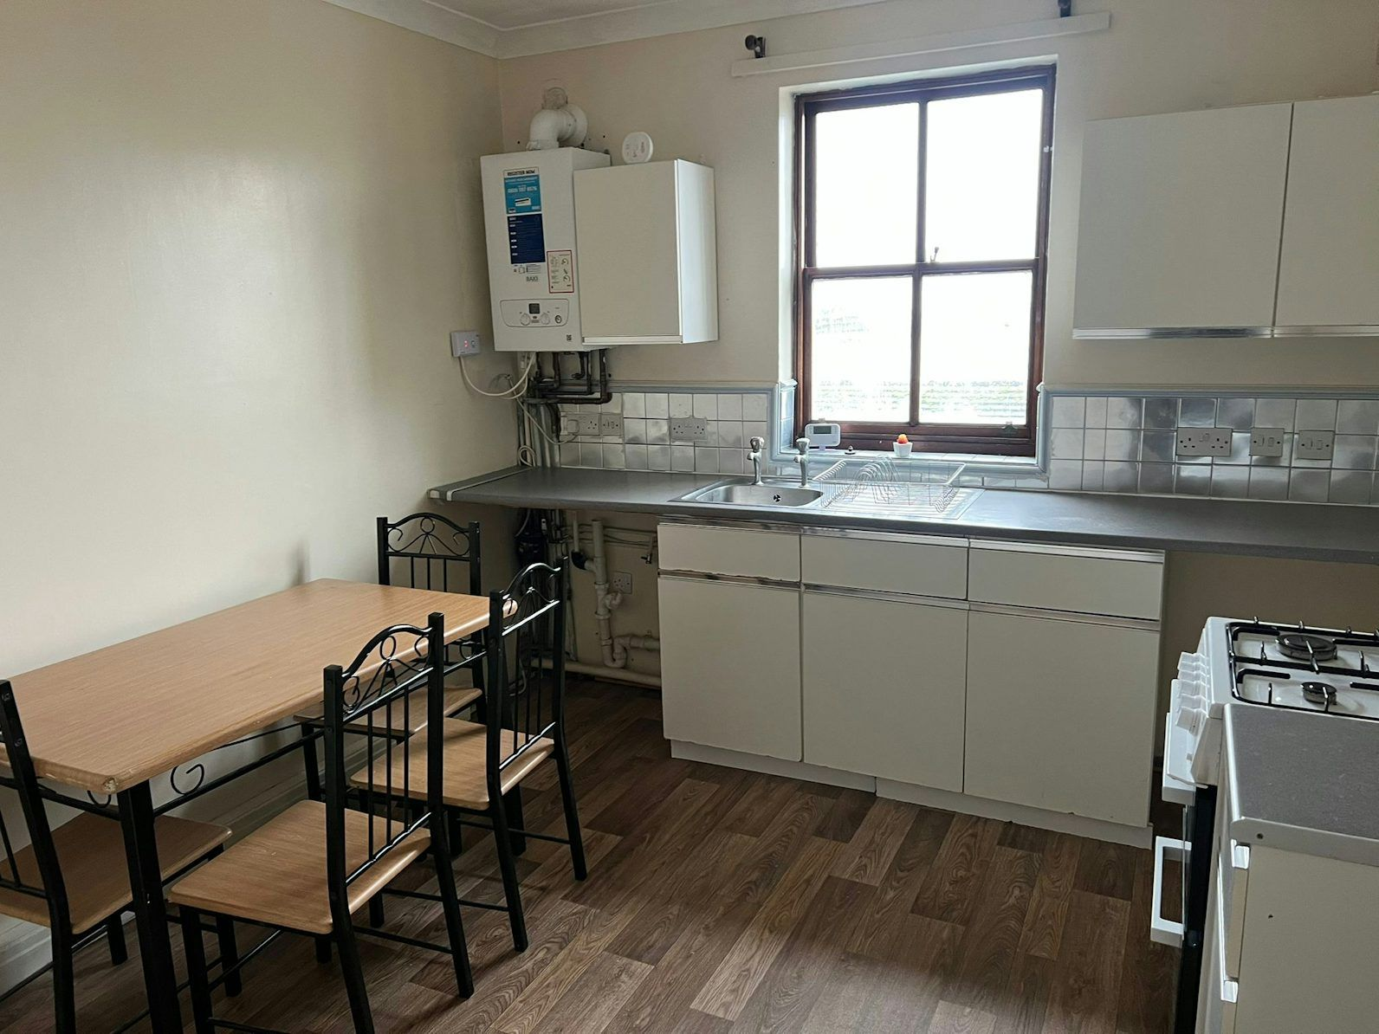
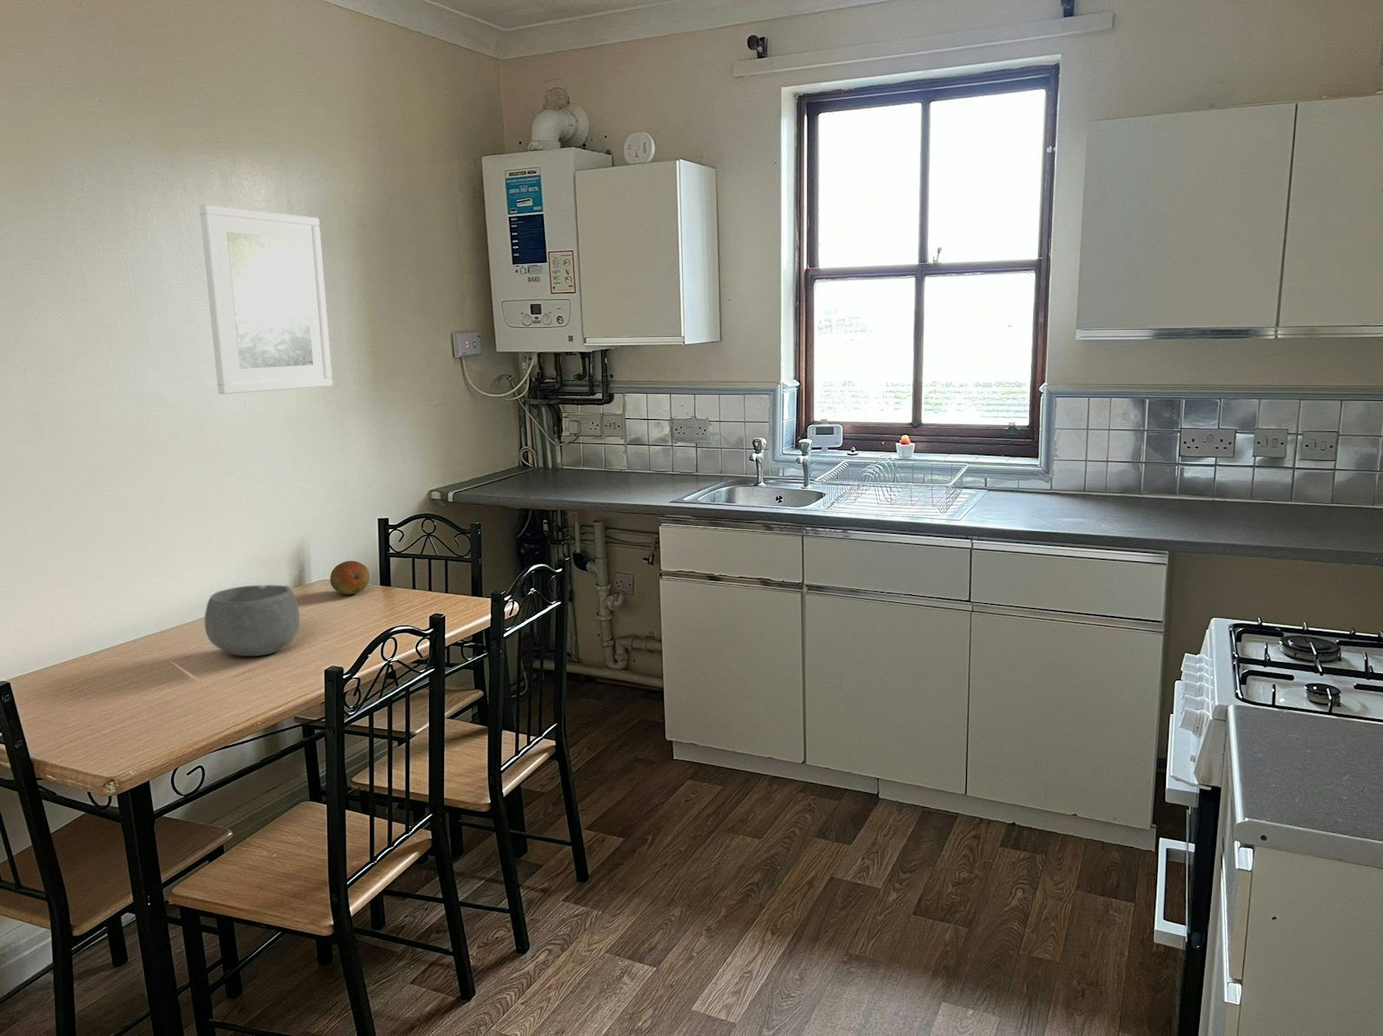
+ bowl (253, 622)
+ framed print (270, 301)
+ fruit (347, 577)
